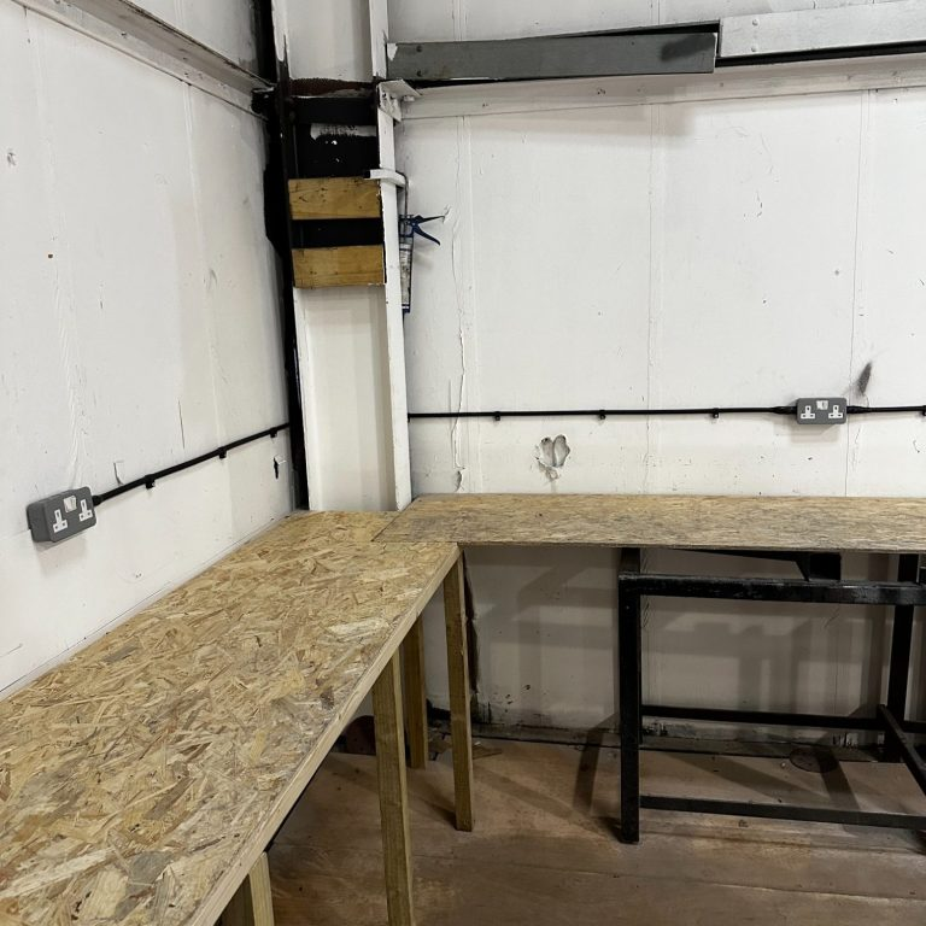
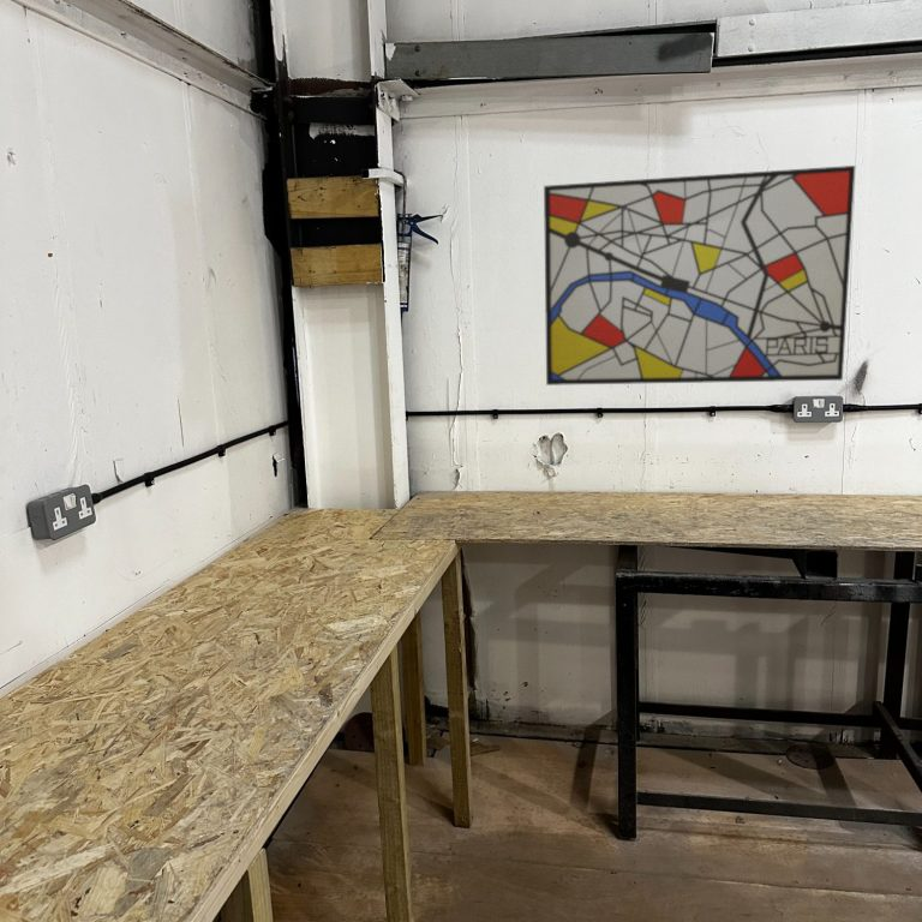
+ wall art (690, 281)
